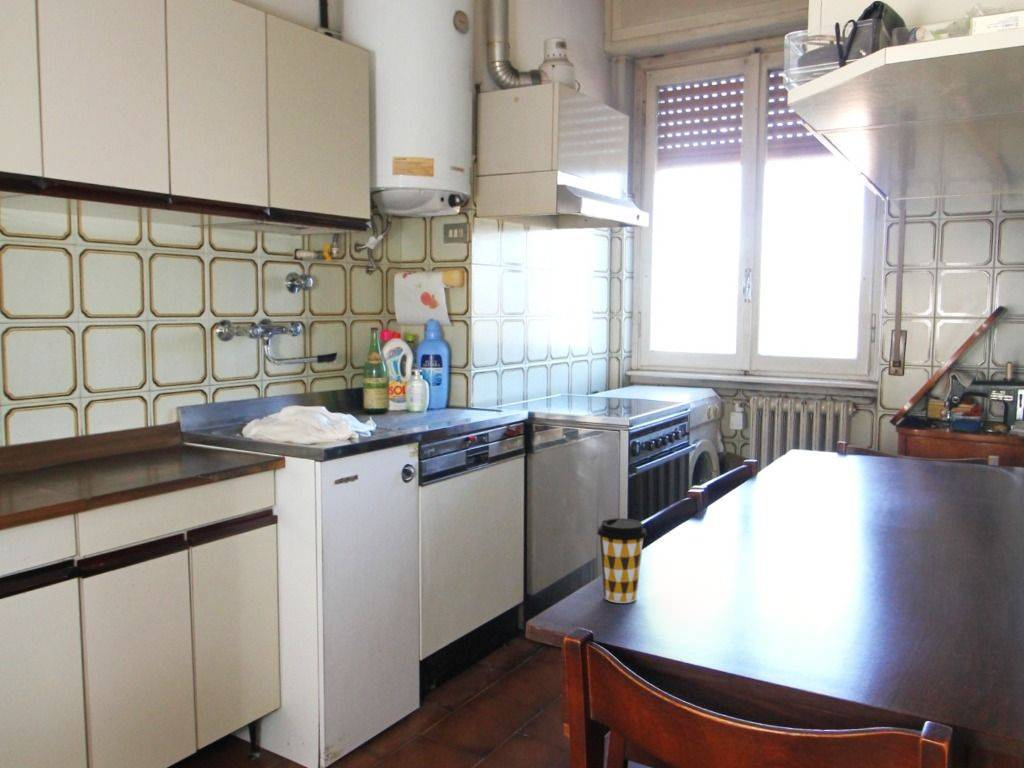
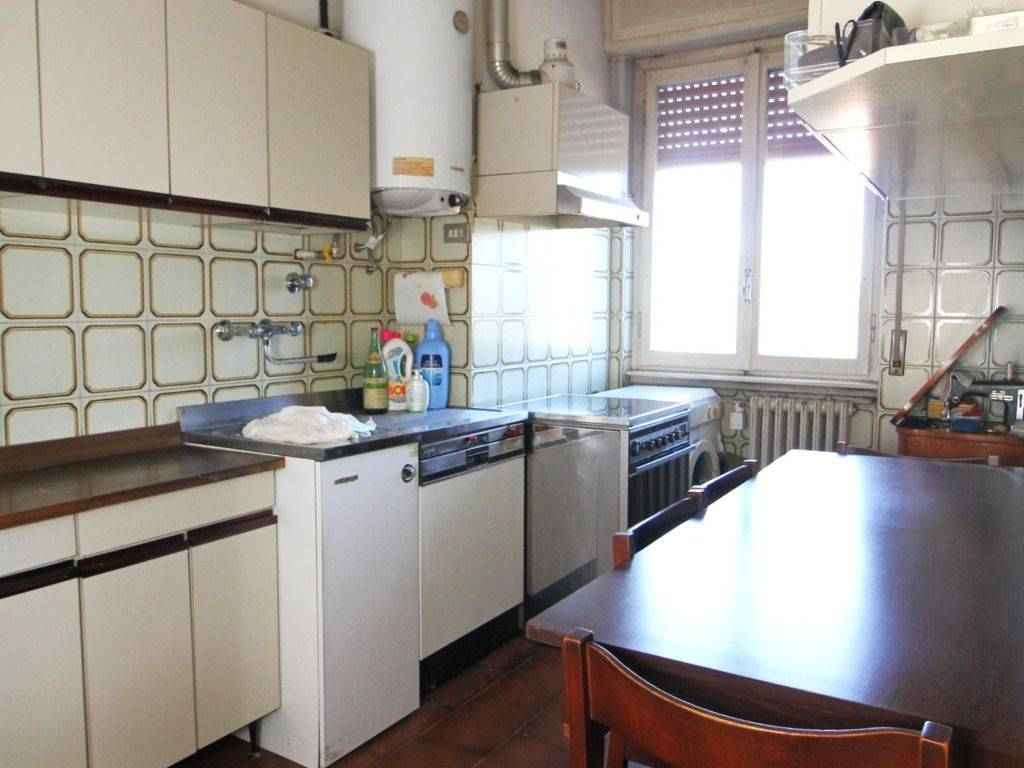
- coffee cup (621, 560)
